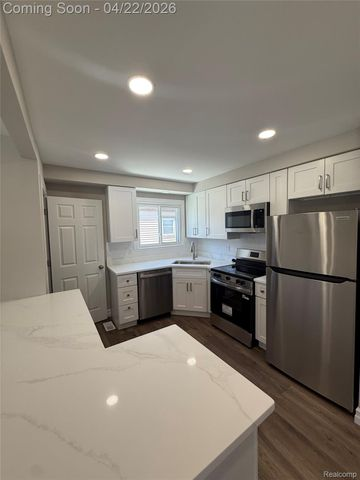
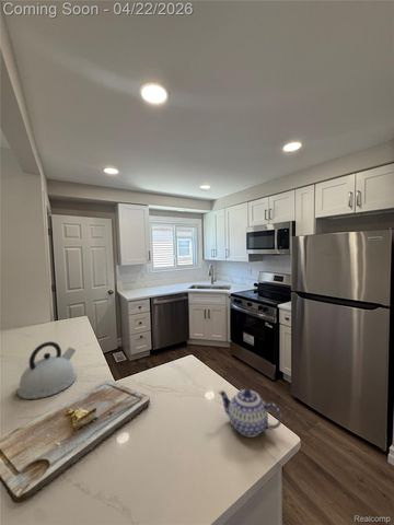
+ cutting board (77, 415)
+ kettle (49, 362)
+ teapot (247, 408)
